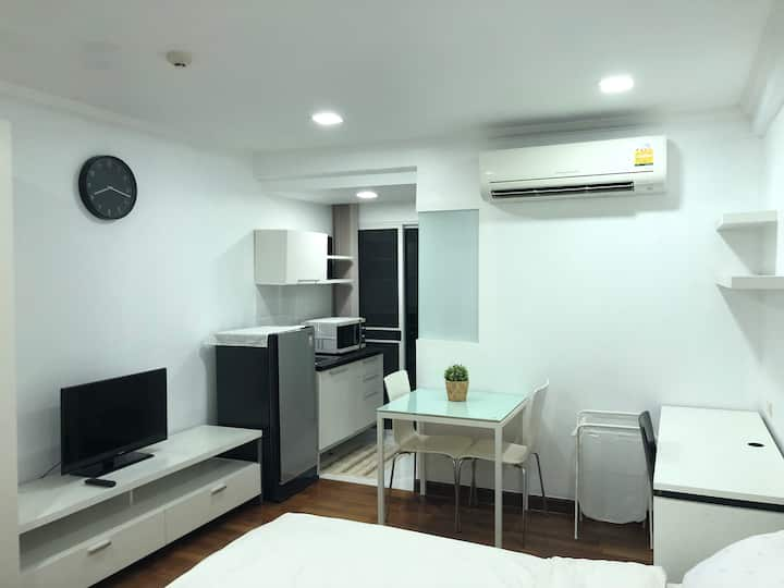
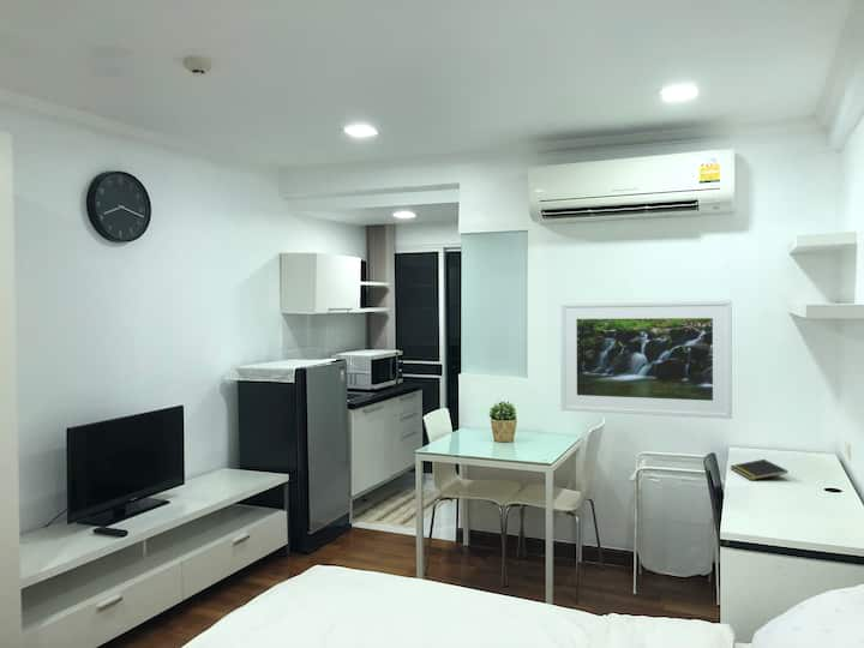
+ notepad (757, 469)
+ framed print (642, 358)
